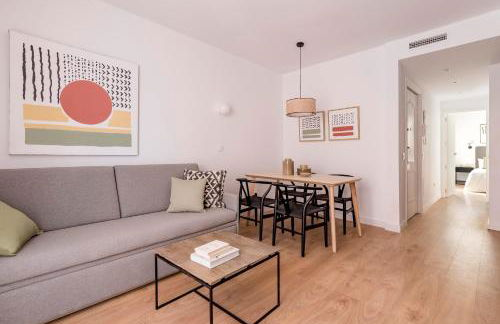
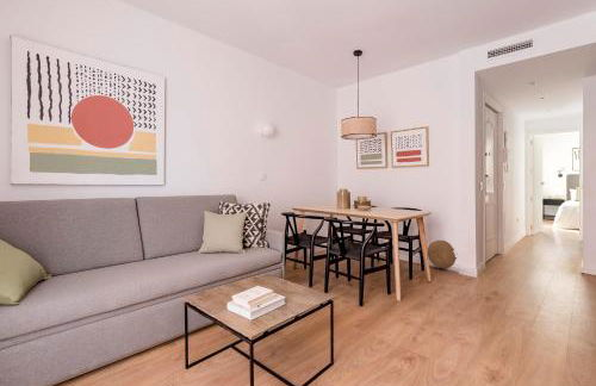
+ woven basket (440, 254)
